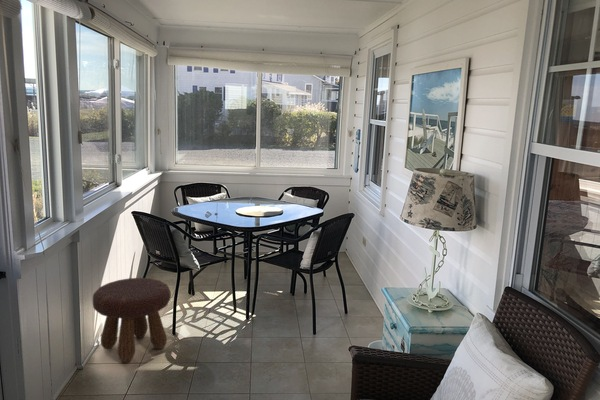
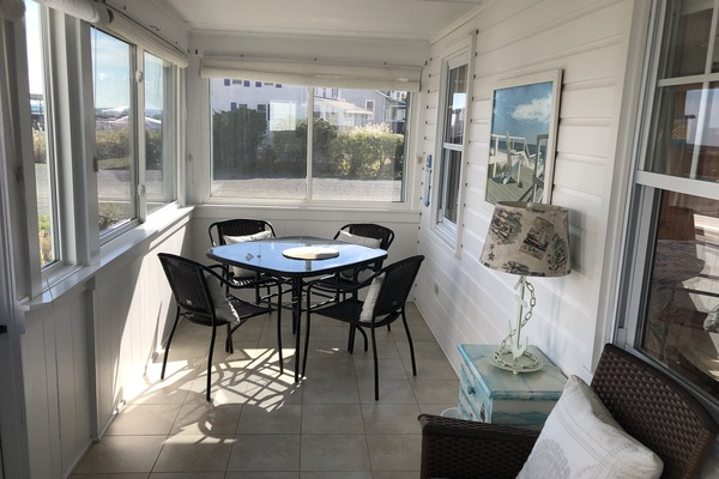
- footstool (133, 318)
